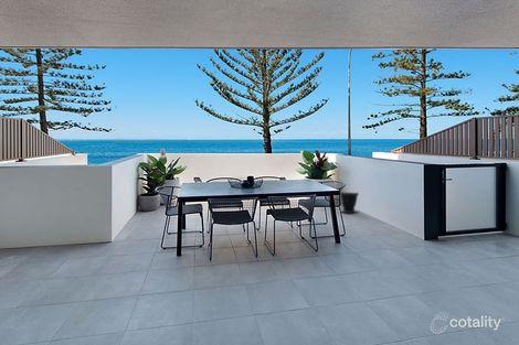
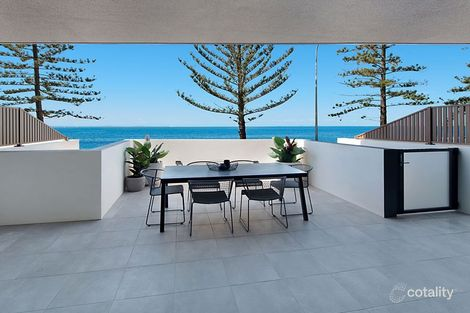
- planter pot (349, 201)
